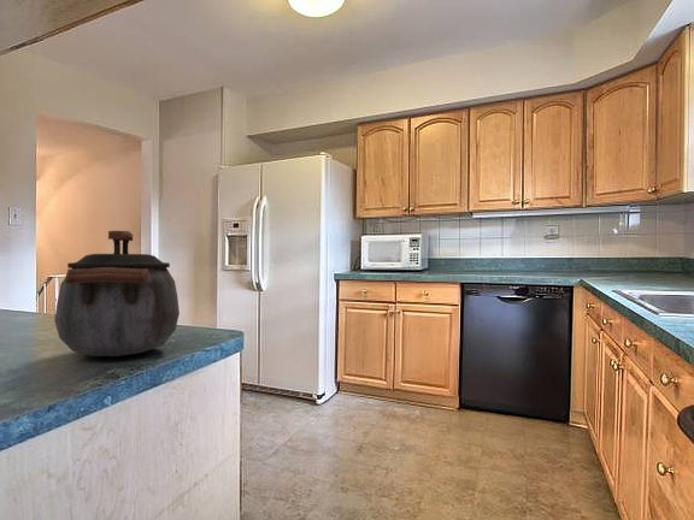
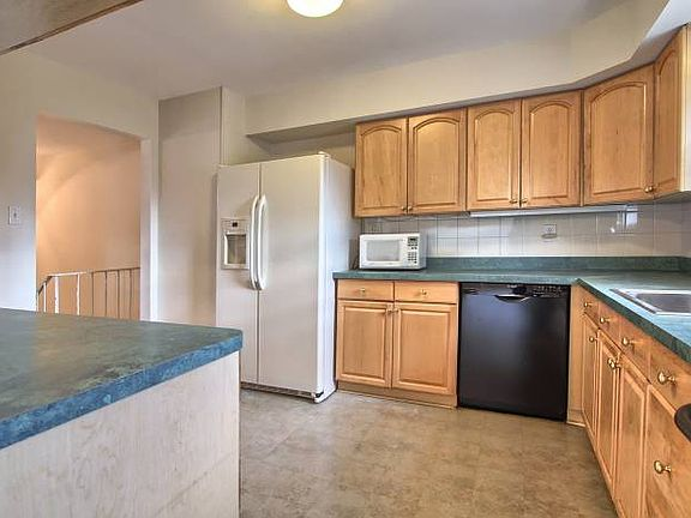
- kettle (120, 291)
